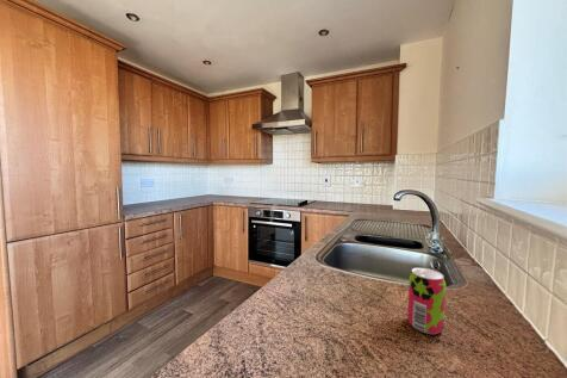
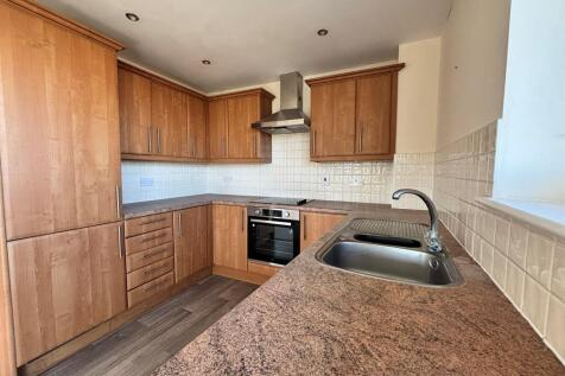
- beverage can (425, 299)
